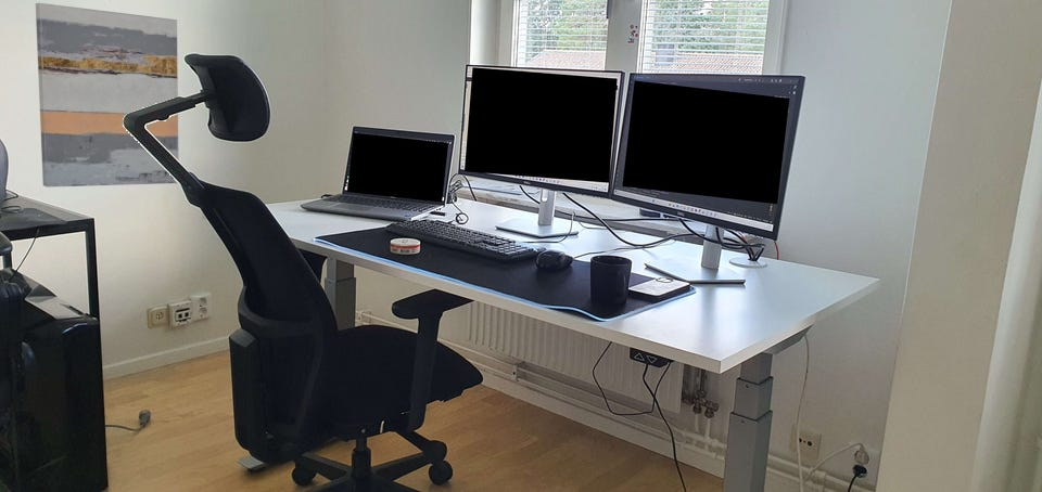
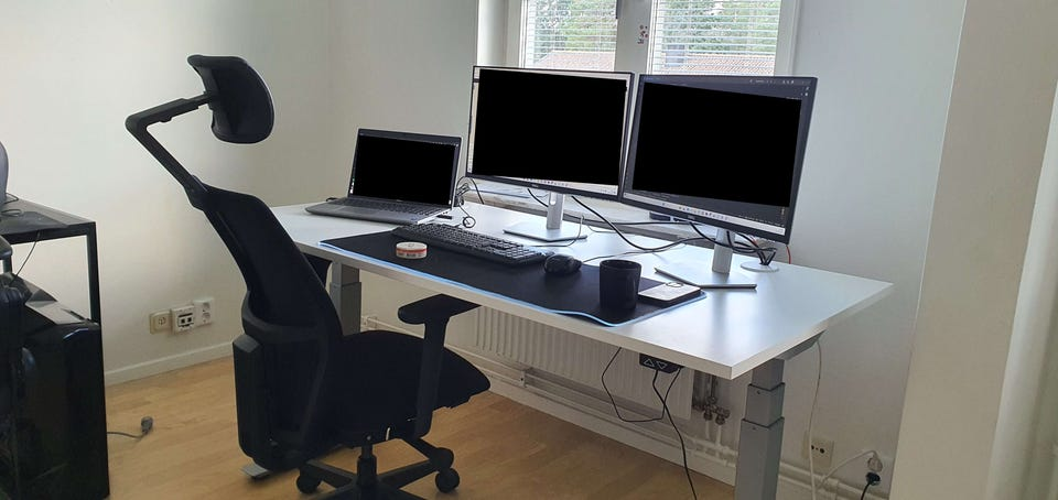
- wall art (112, 100)
